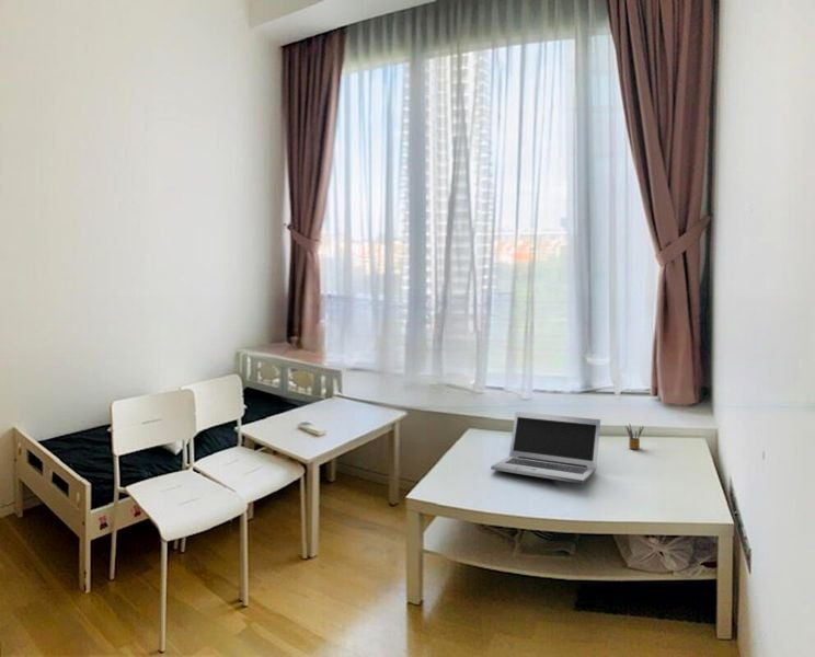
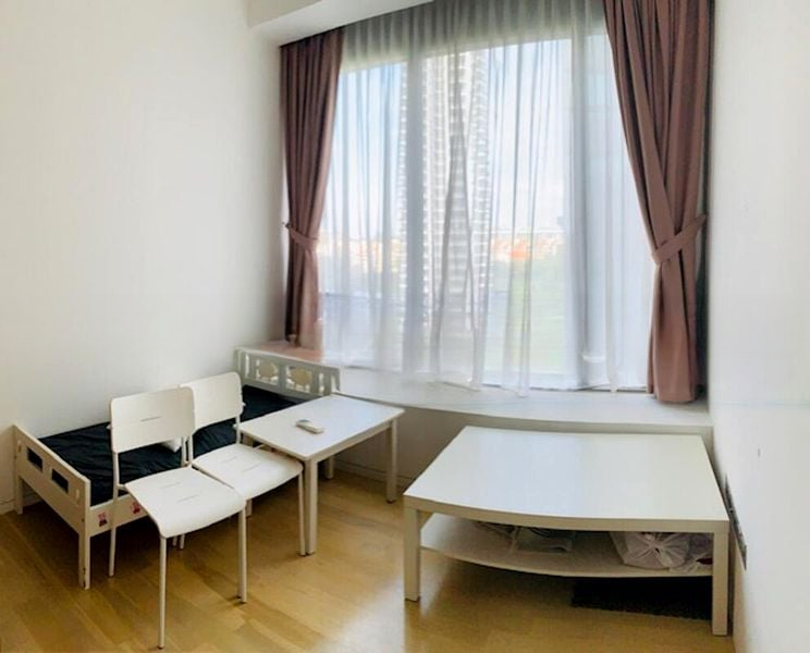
- pencil box (635, 436)
- laptop (546, 445)
